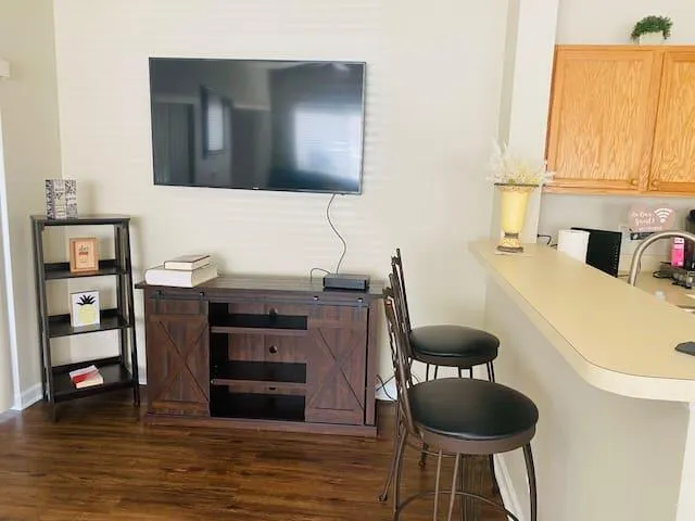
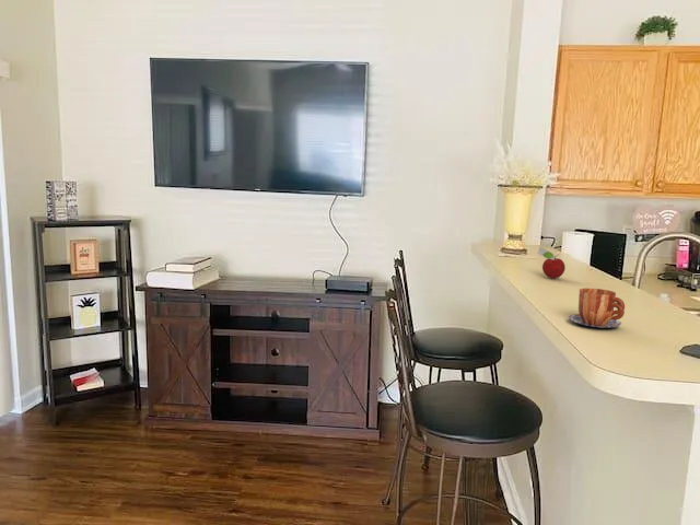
+ mug (597, 307)
+ fruit (550, 262)
